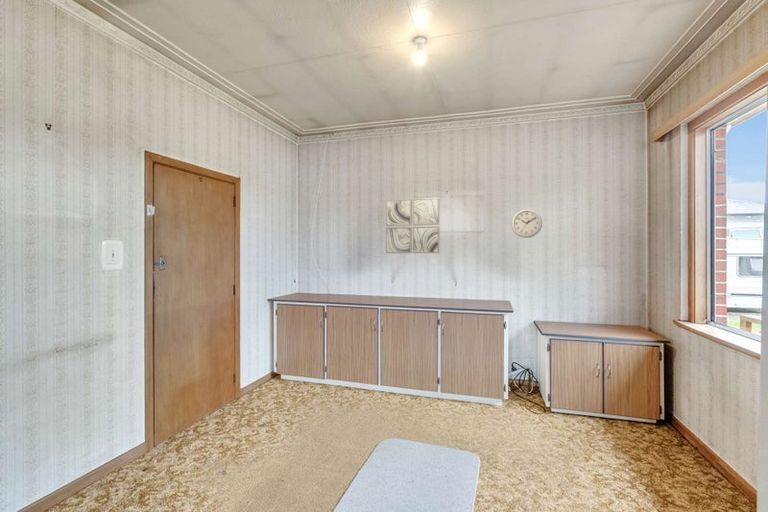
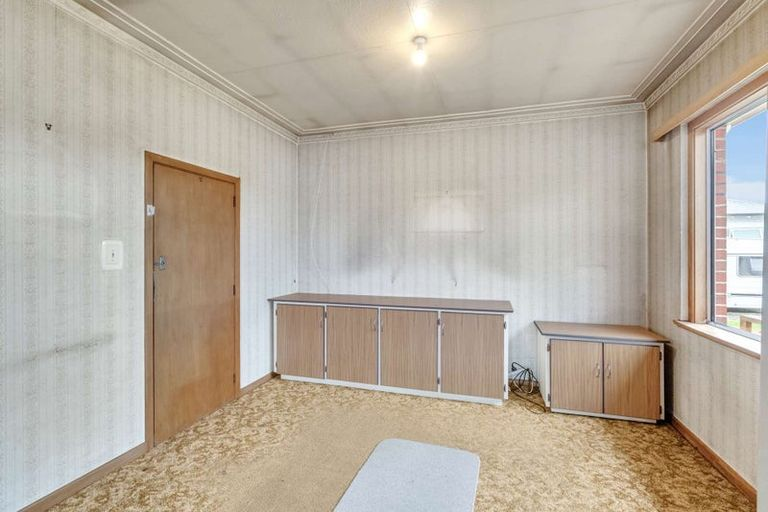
- wall art (411, 225)
- wall clock (526, 223)
